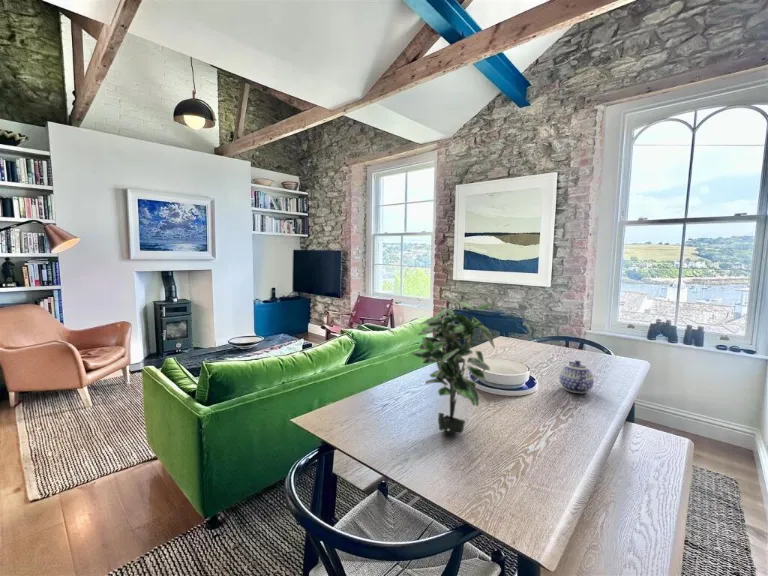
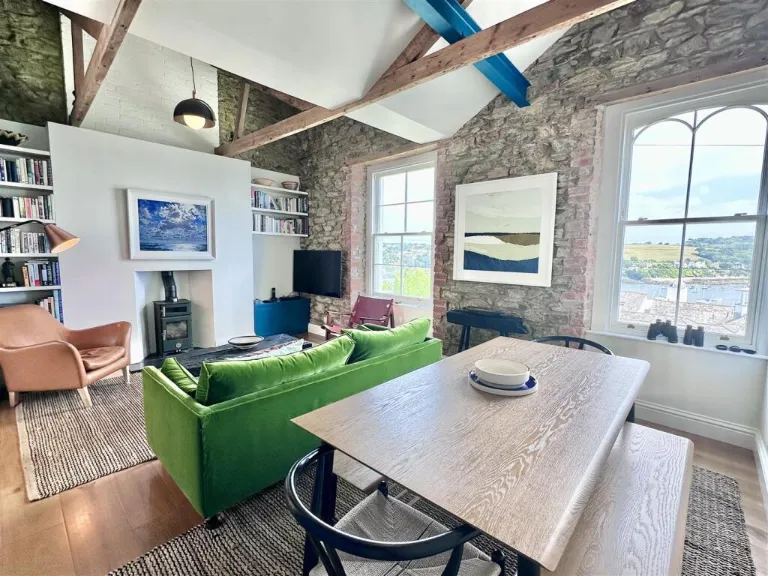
- potted plant (453, 364)
- teapot (576, 375)
